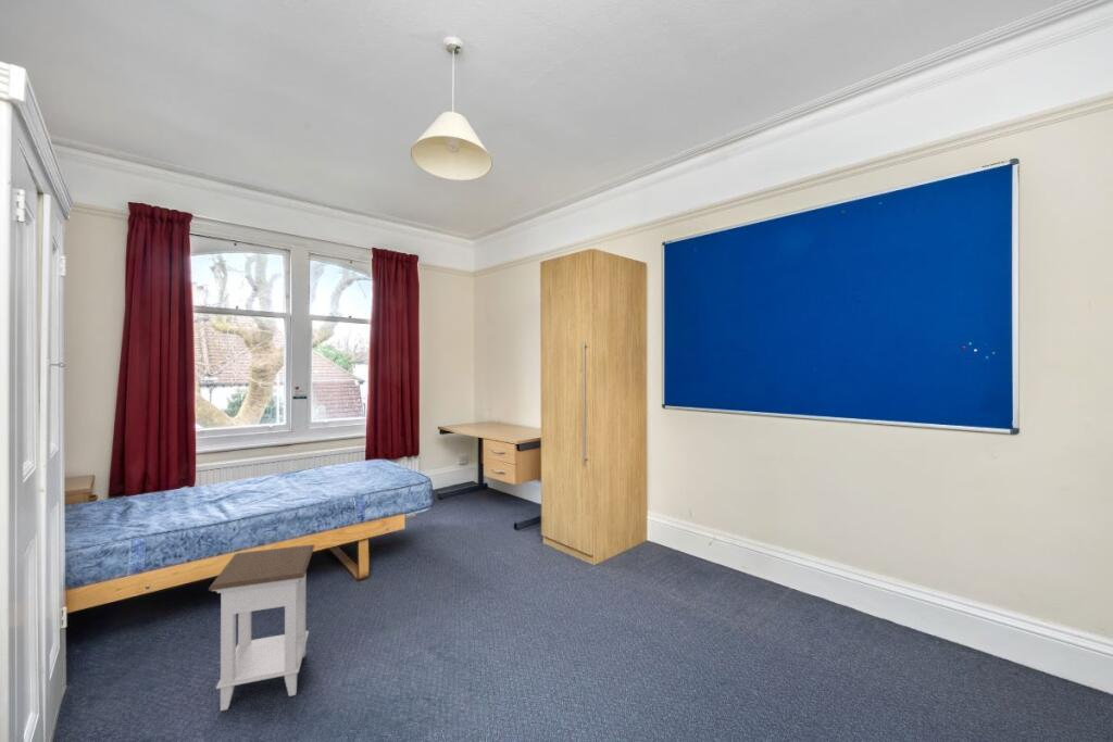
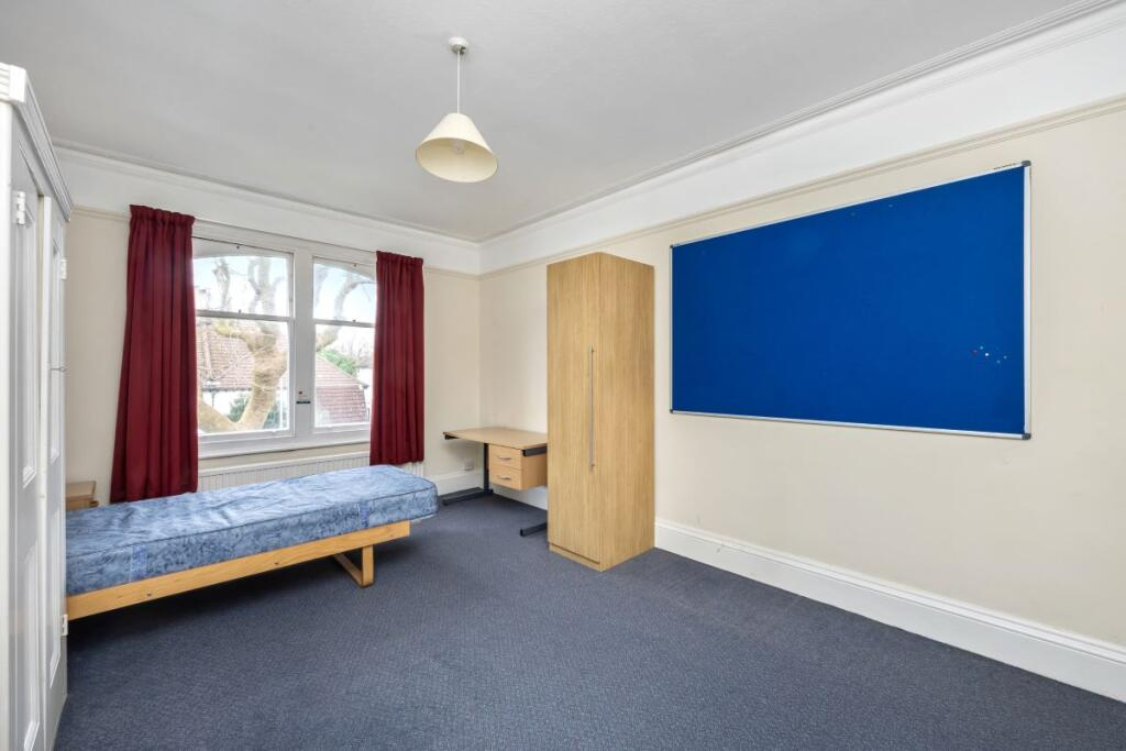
- nightstand (266, 608)
